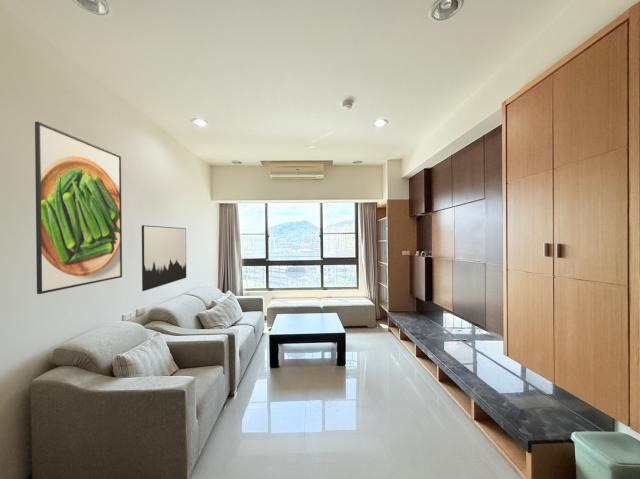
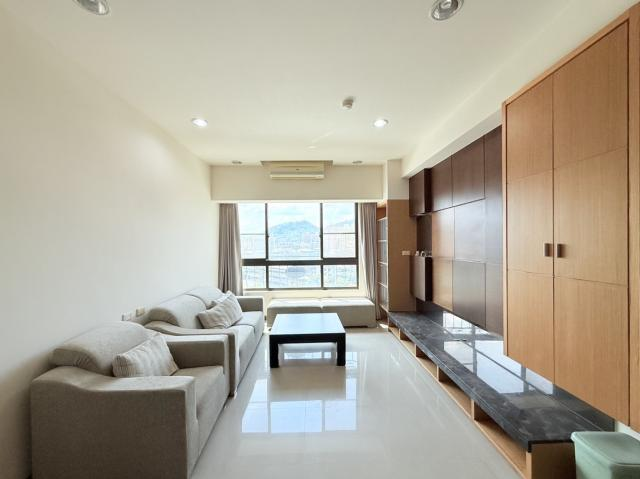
- wall art (167, 255)
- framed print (86, 213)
